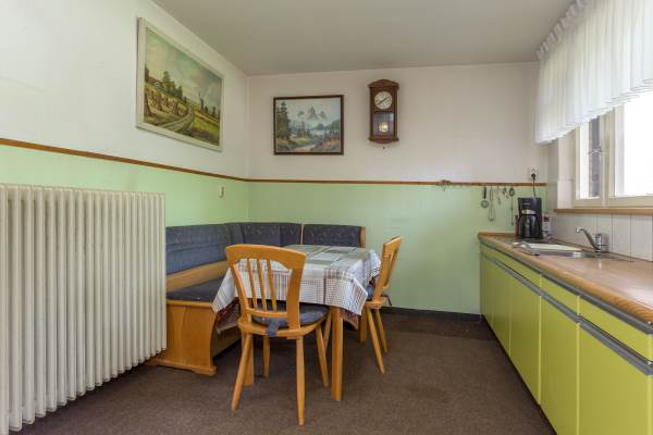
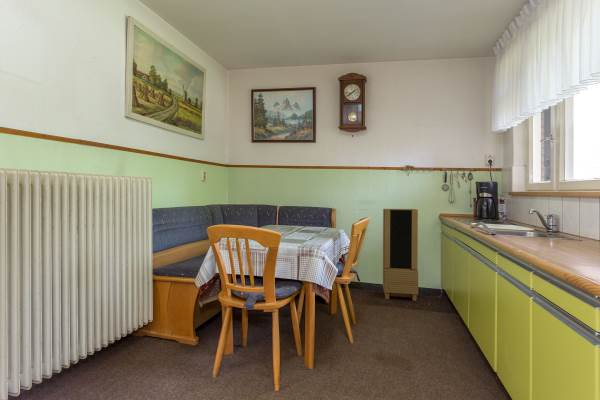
+ storage cabinet (399, 252)
